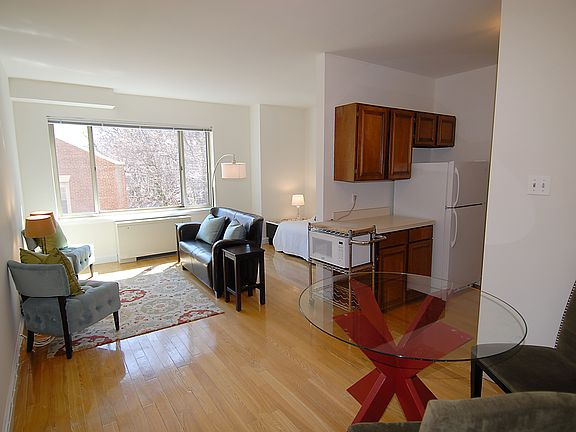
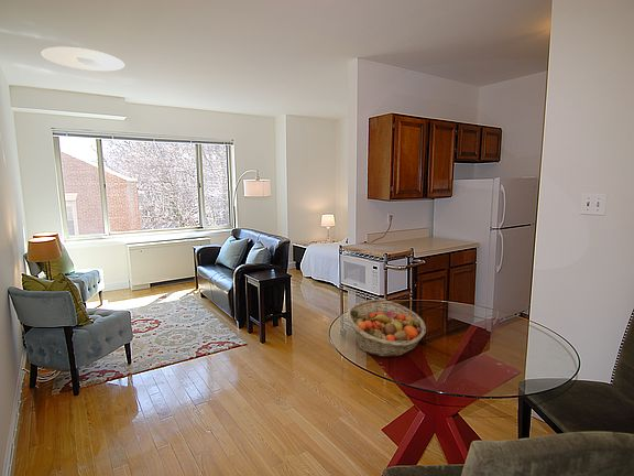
+ fruit basket (385, 326)
+ ceiling light (84, 56)
